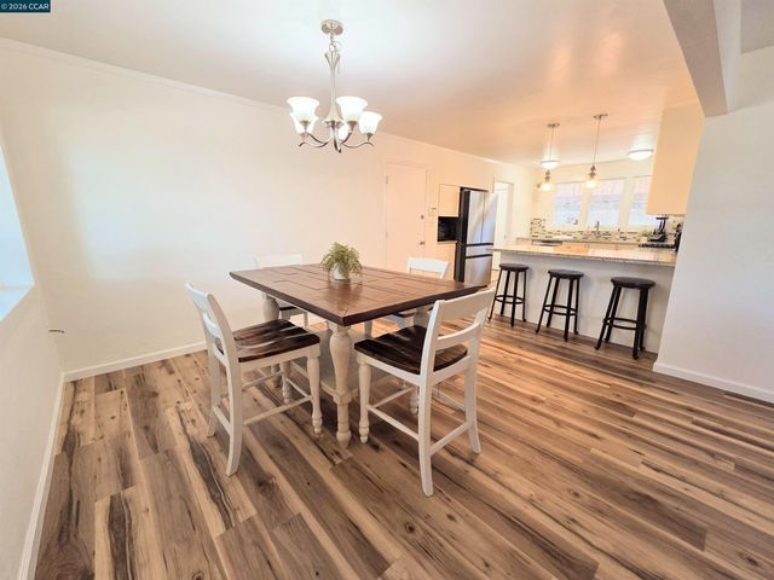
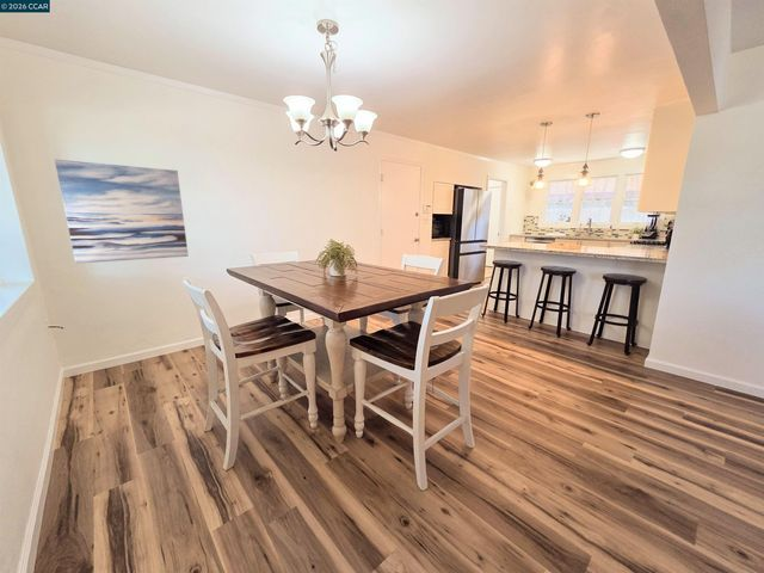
+ wall art (129, 214)
